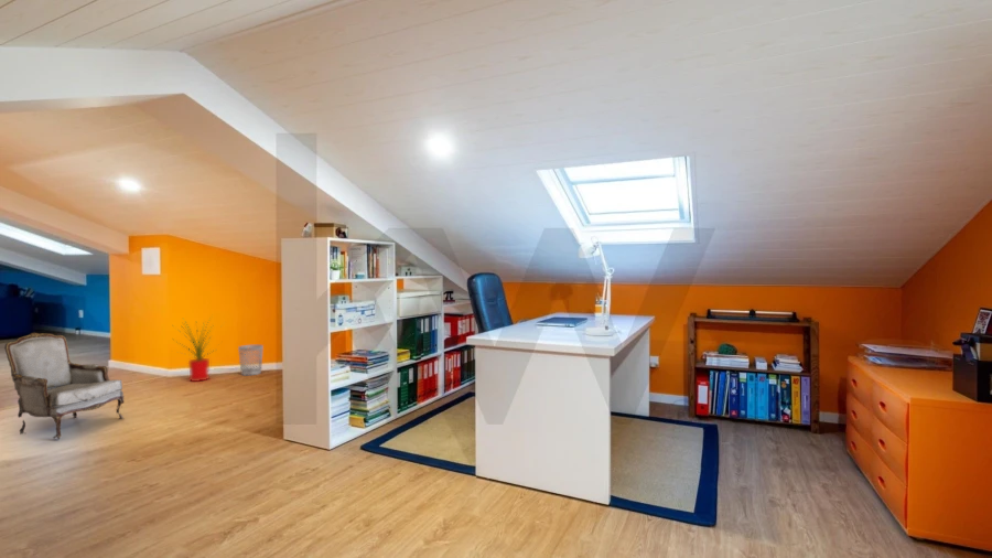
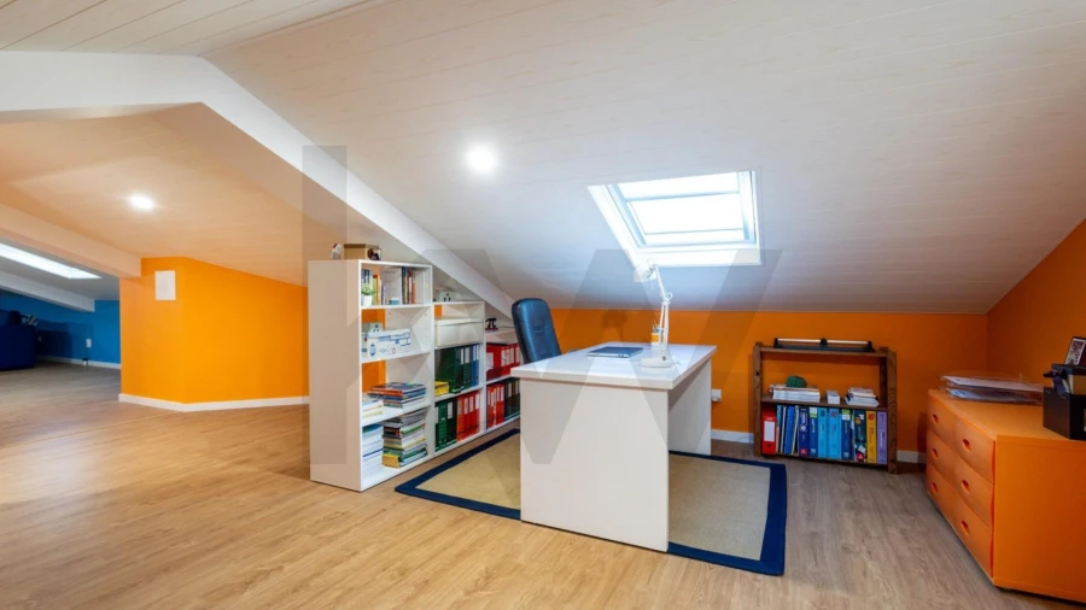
- house plant (198, 347)
- armchair (79, 380)
- wastebasket (250, 360)
